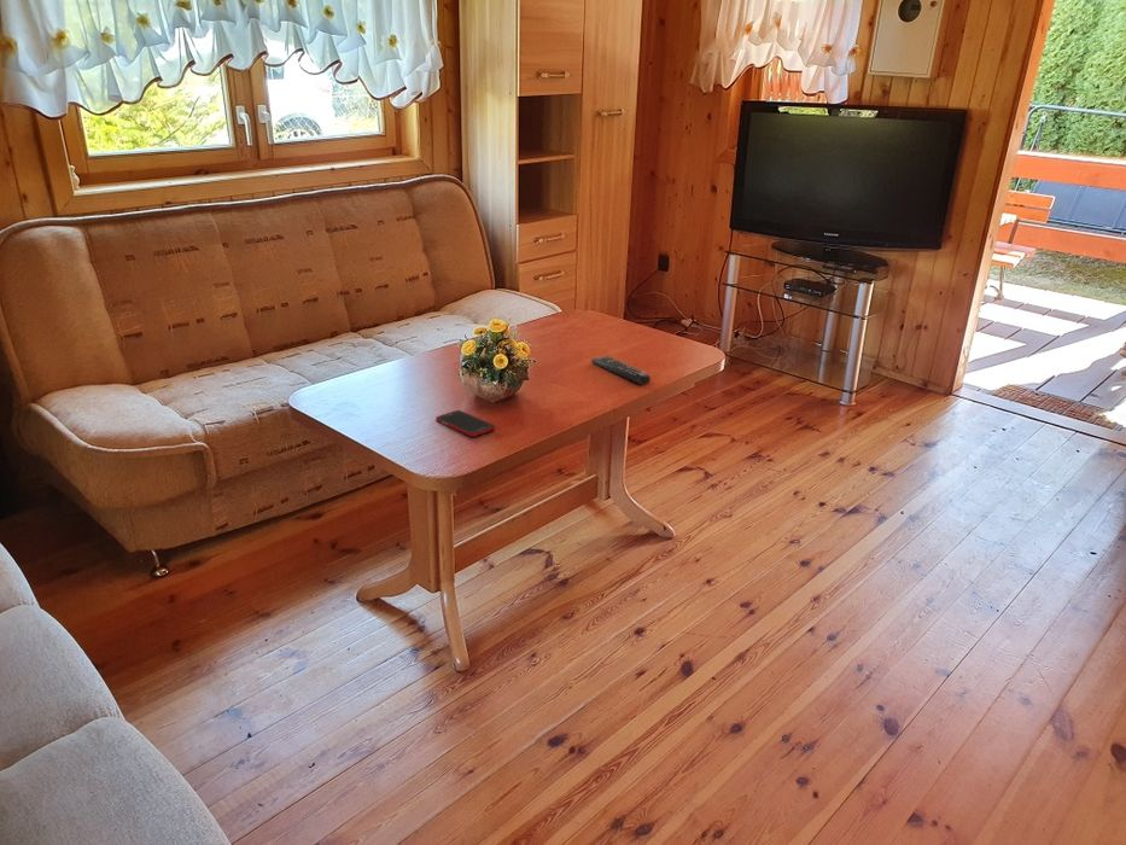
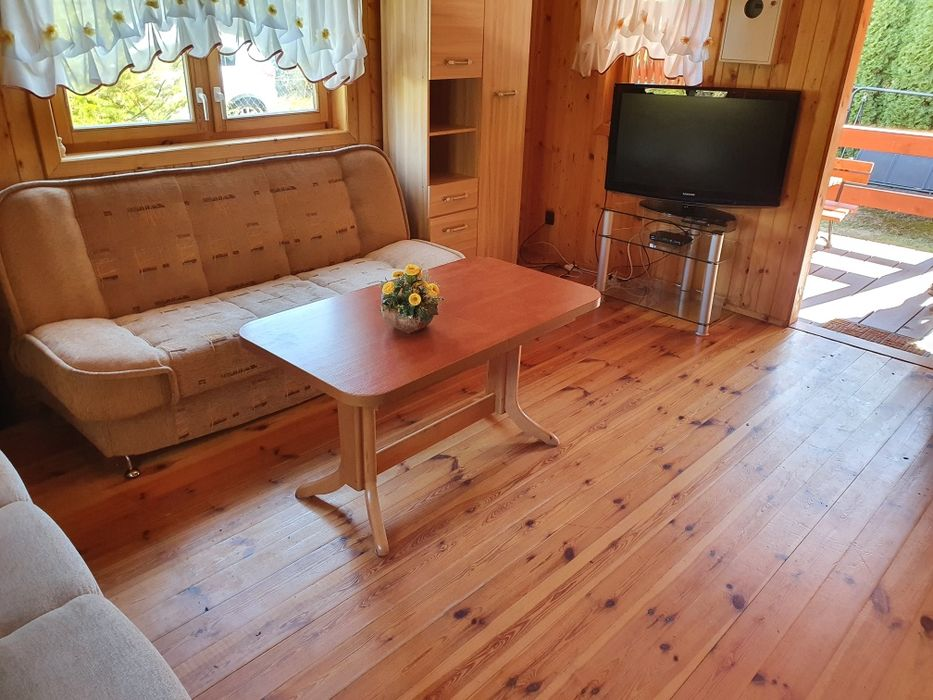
- cell phone (465, 422)
- remote control (619, 368)
